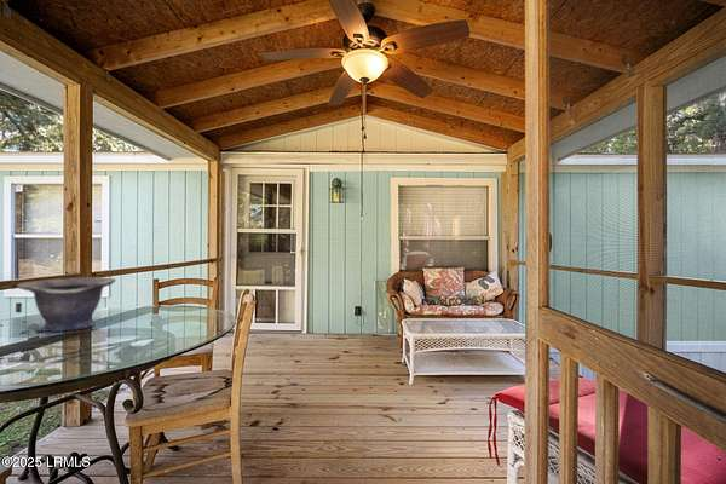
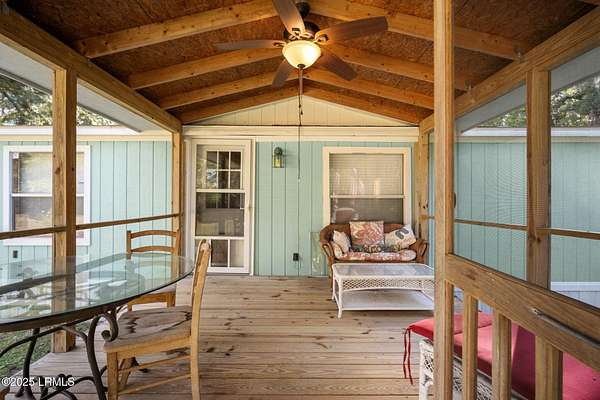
- decorative bowl (70, 302)
